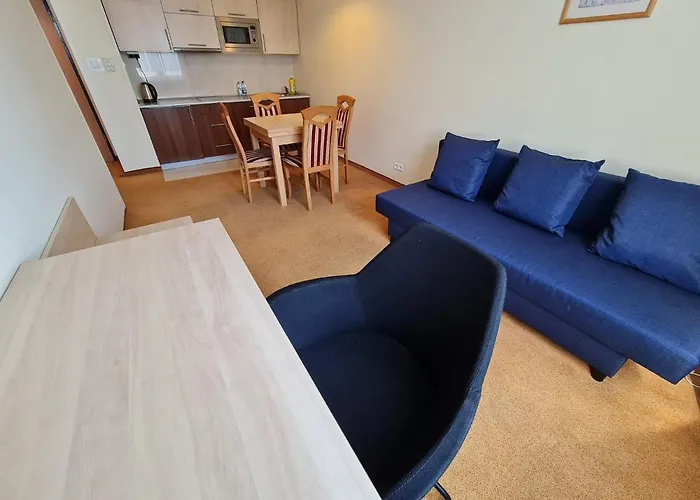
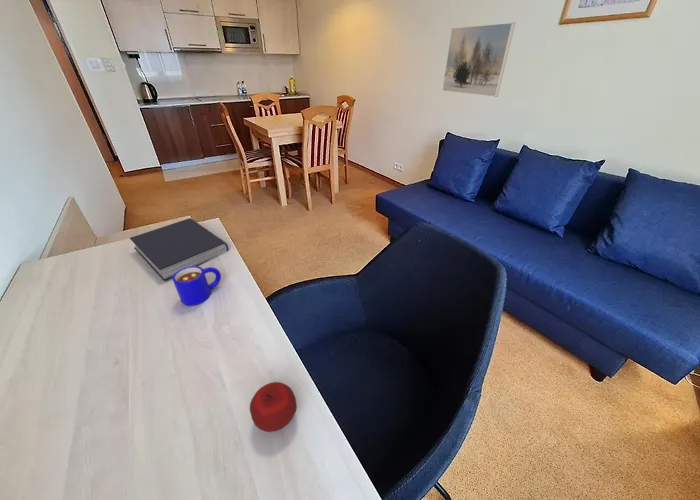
+ book (179, 245)
+ mug (199, 282)
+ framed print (473, 61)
+ apple (273, 405)
